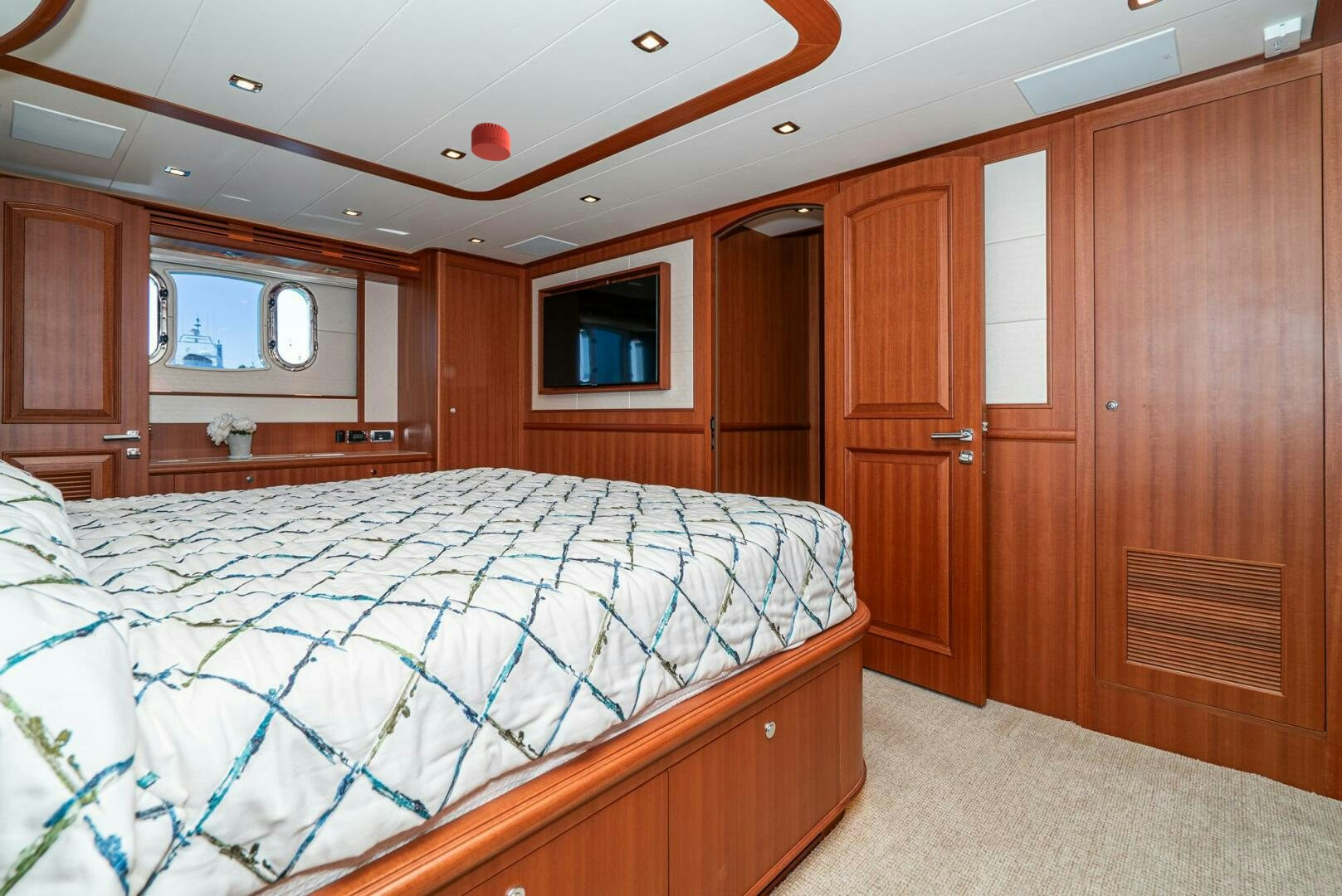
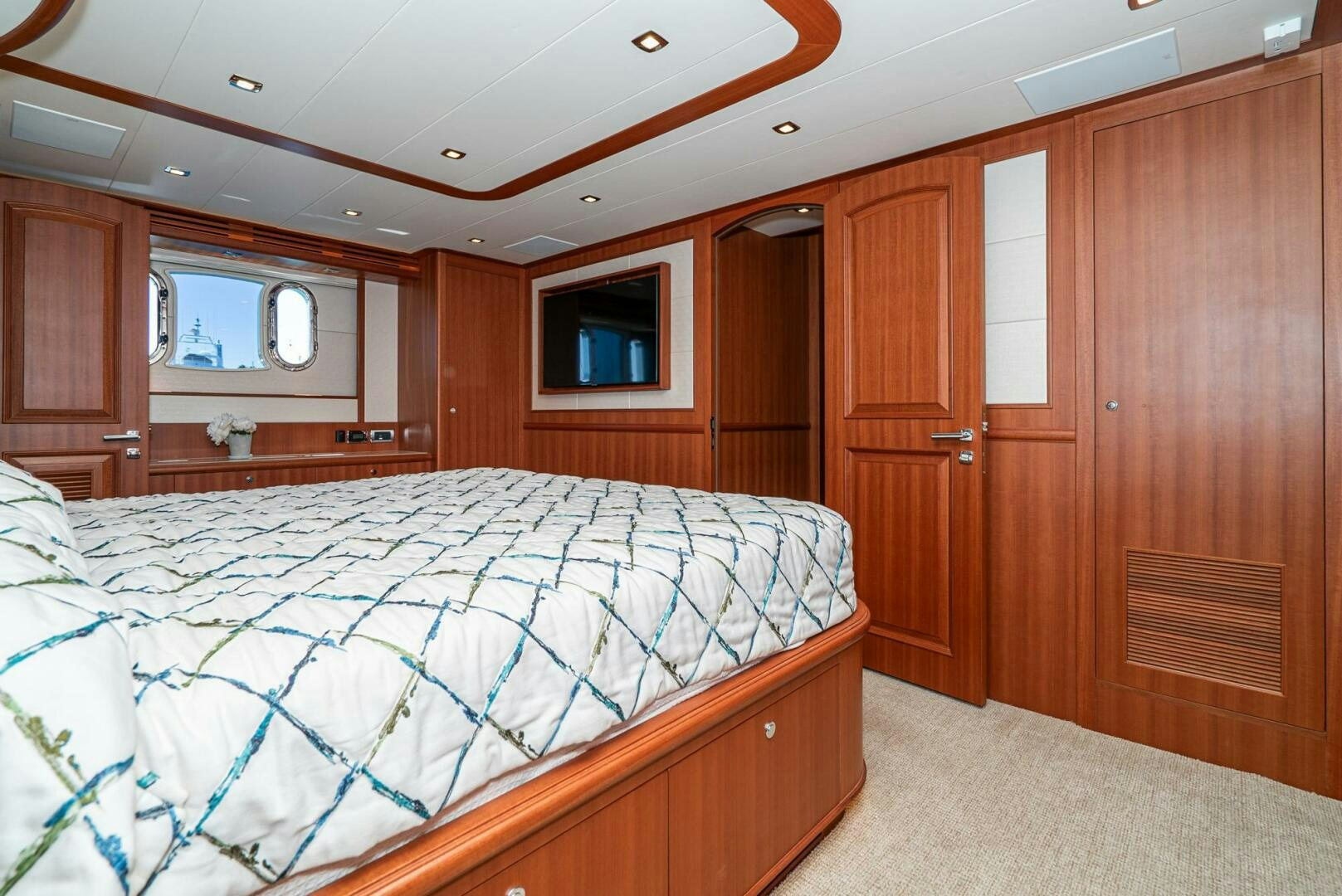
- smoke detector (490, 141)
